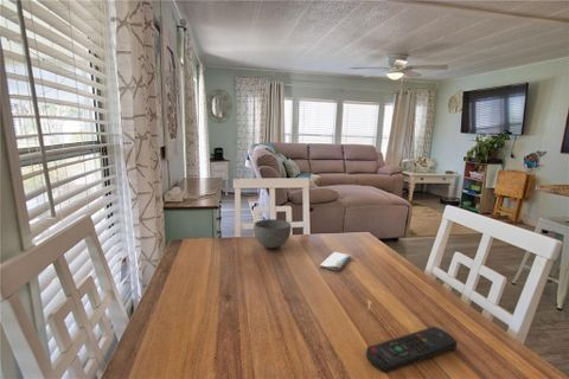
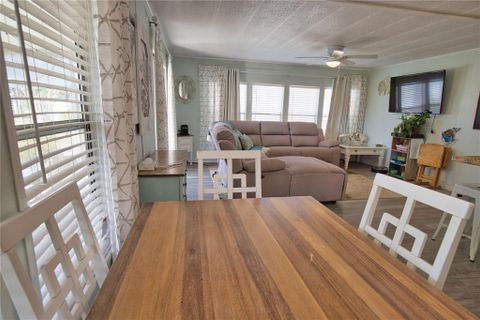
- smartphone (335, 261)
- remote control (411, 347)
- bowl (271, 235)
